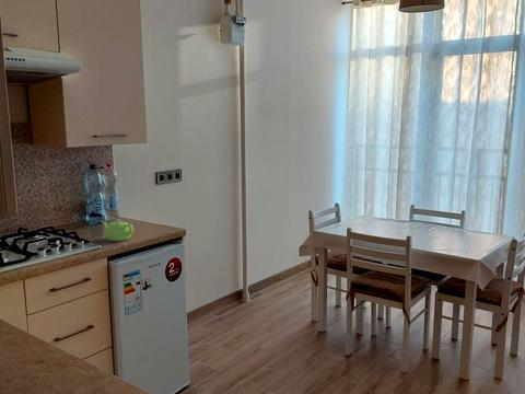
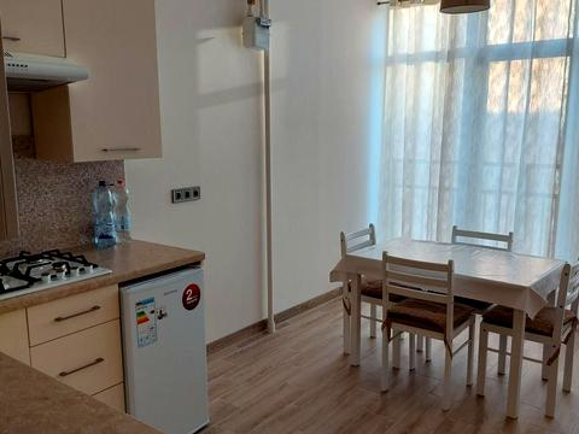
- teapot (117, 229)
